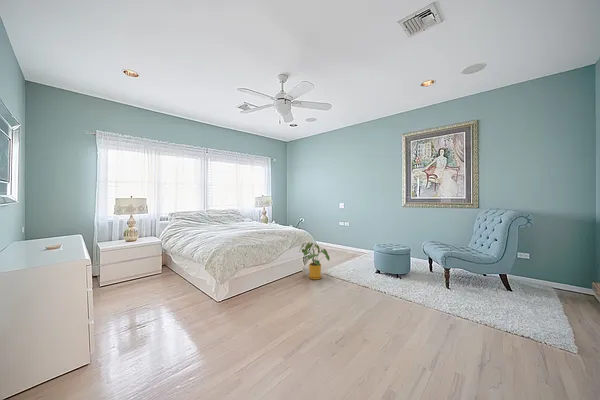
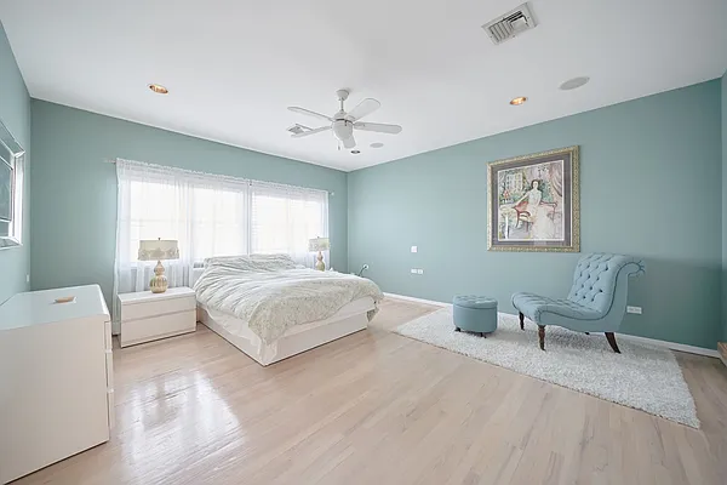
- house plant (313, 260)
